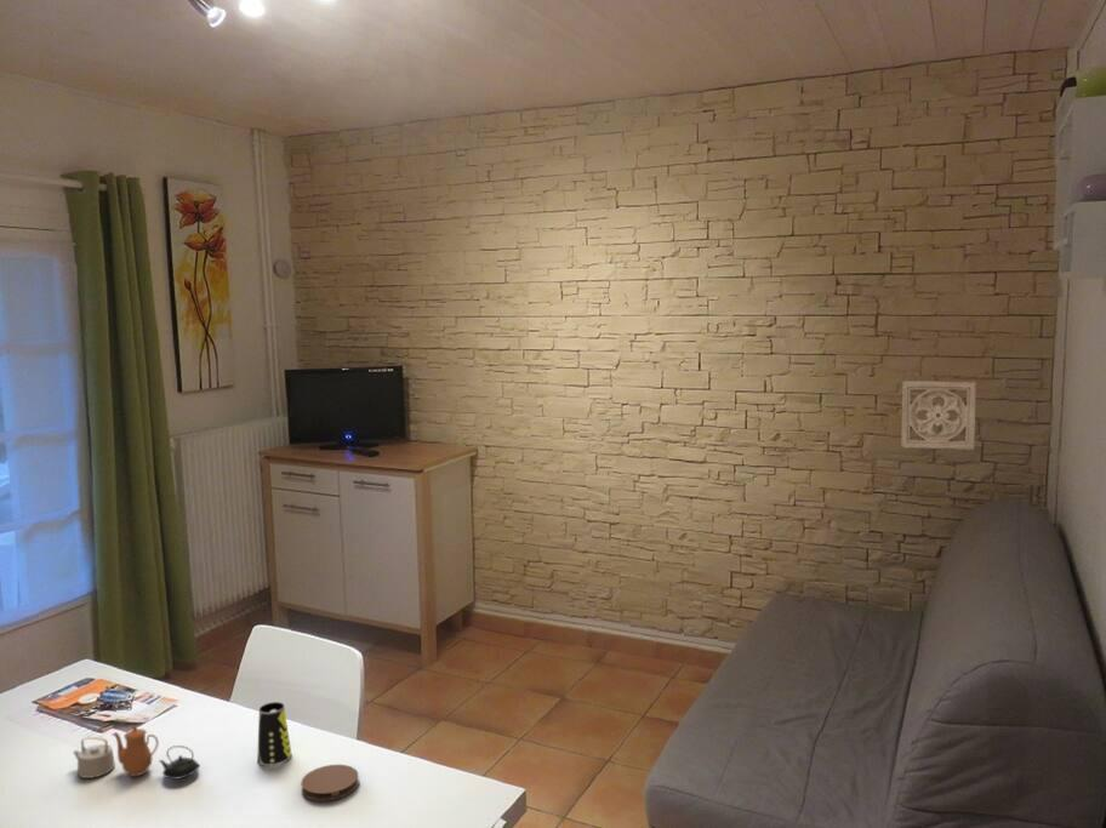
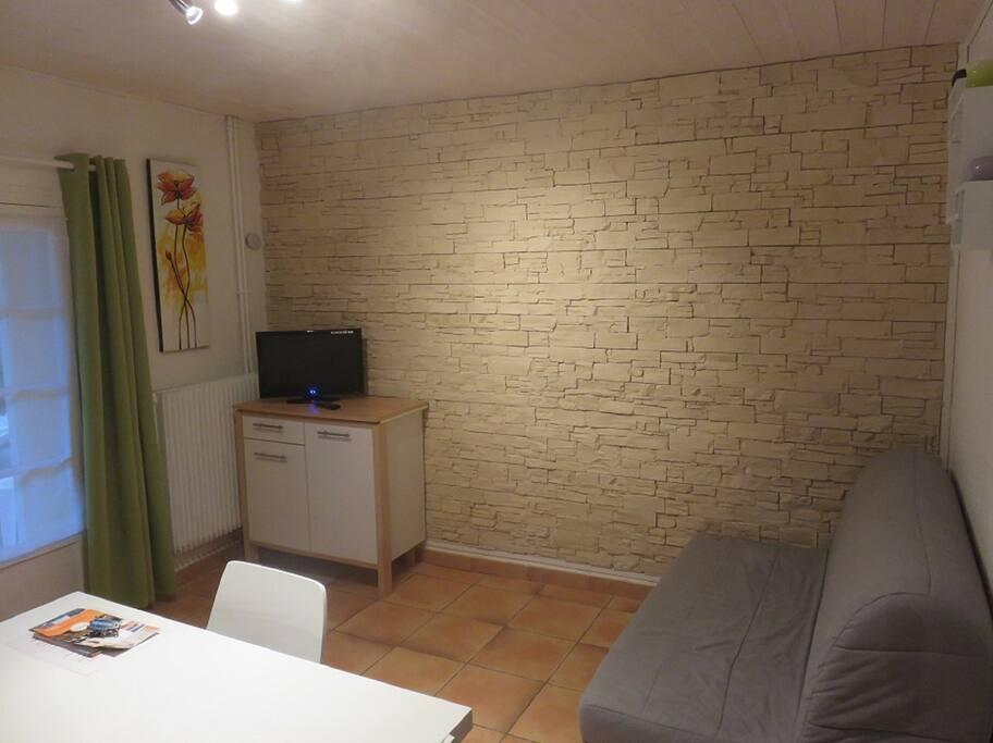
- coaster (330, 782)
- wall ornament (937, 416)
- teapot (133, 748)
- cup (273, 732)
